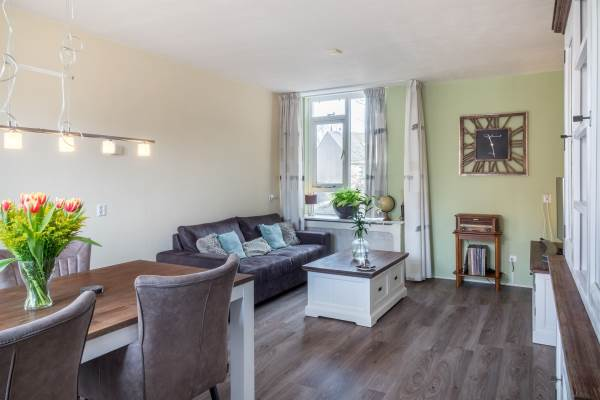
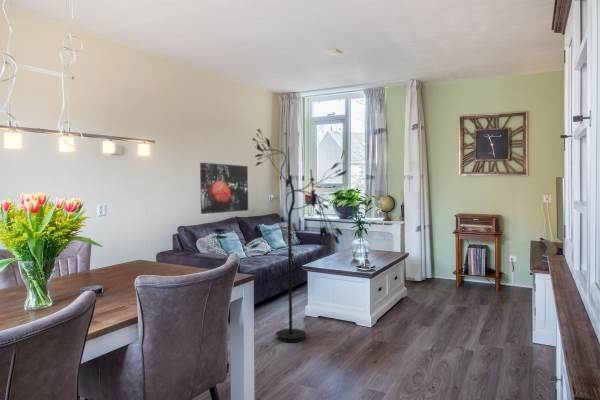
+ wall art (225, 188)
+ floor lamp (293, 232)
